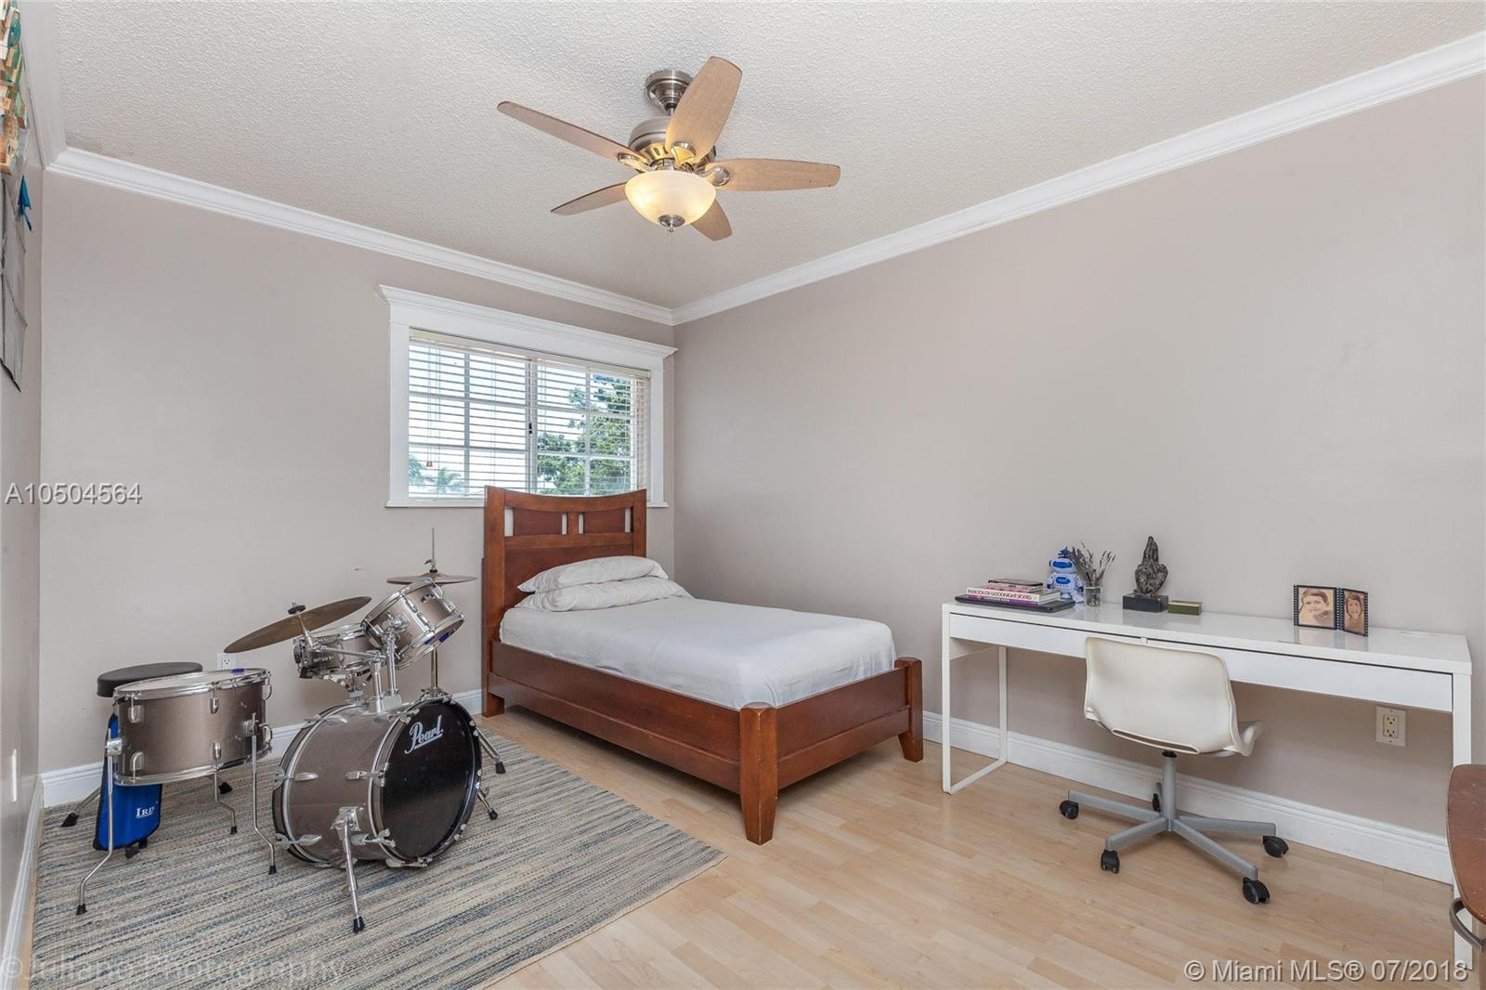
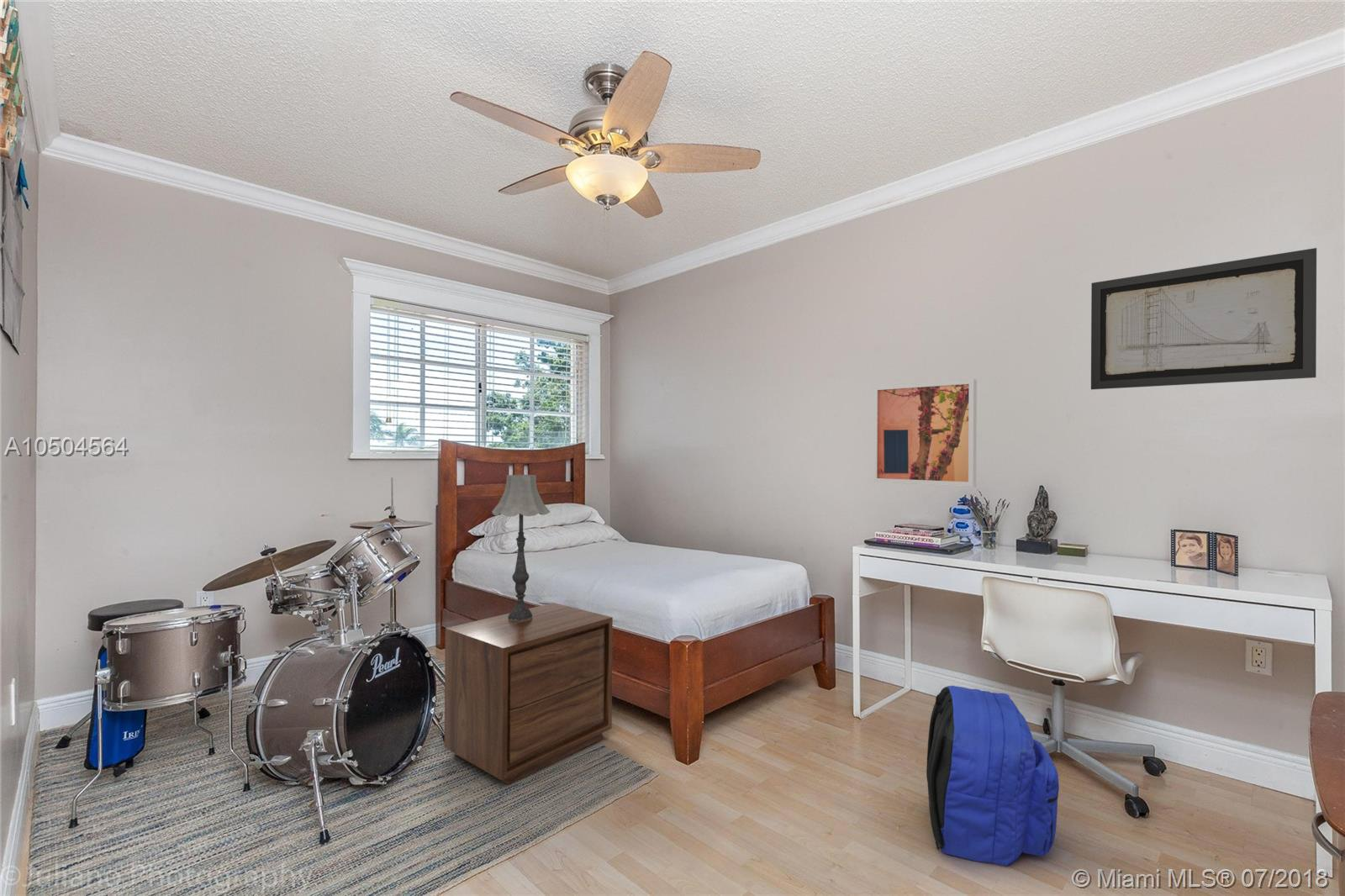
+ wall art (1193, 325)
+ wall art (921, 433)
+ table lamp (521, 546)
+ nightstand (531, 684)
+ backpack (988, 762)
